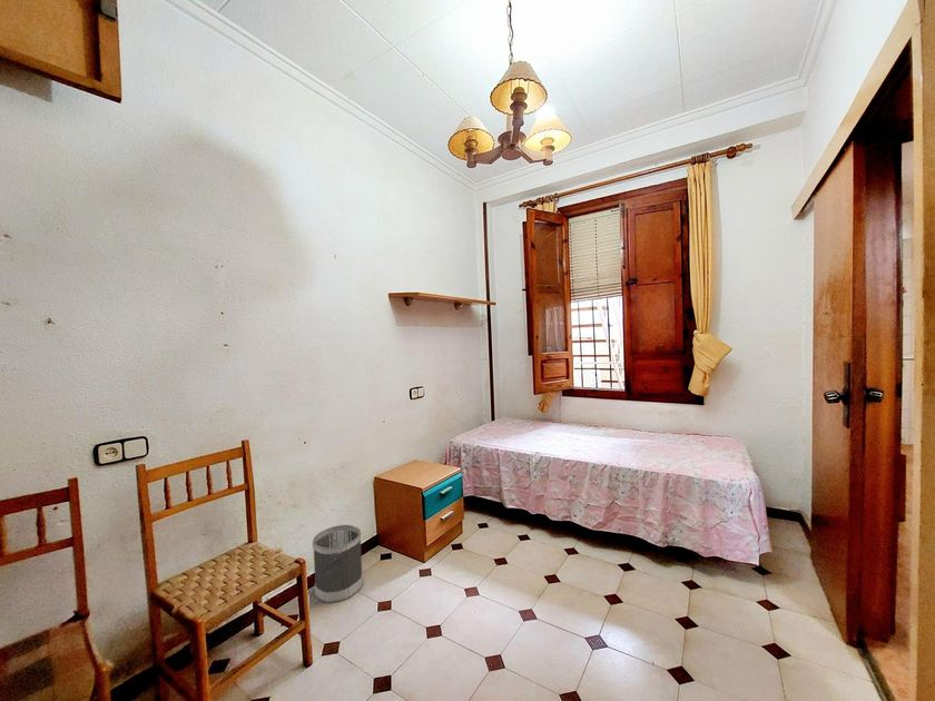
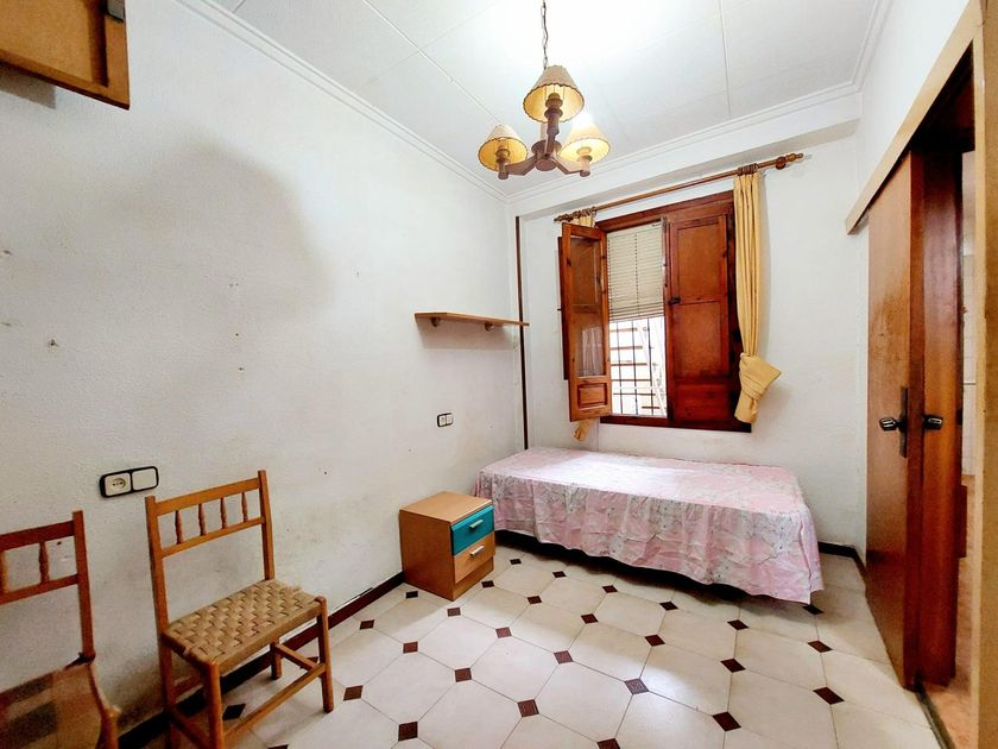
- wastebasket (338, 561)
